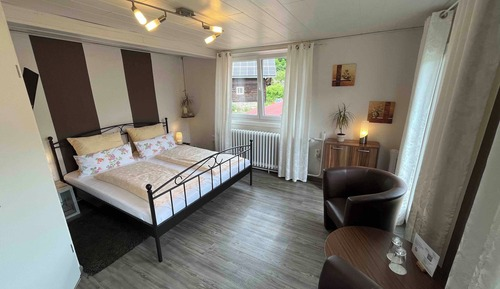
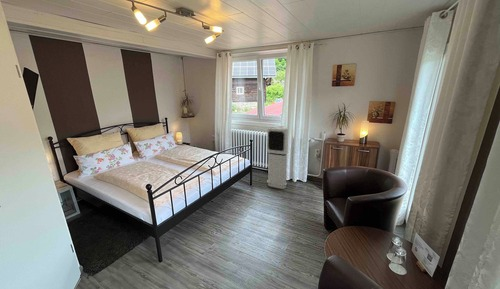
+ air purifier (279, 156)
